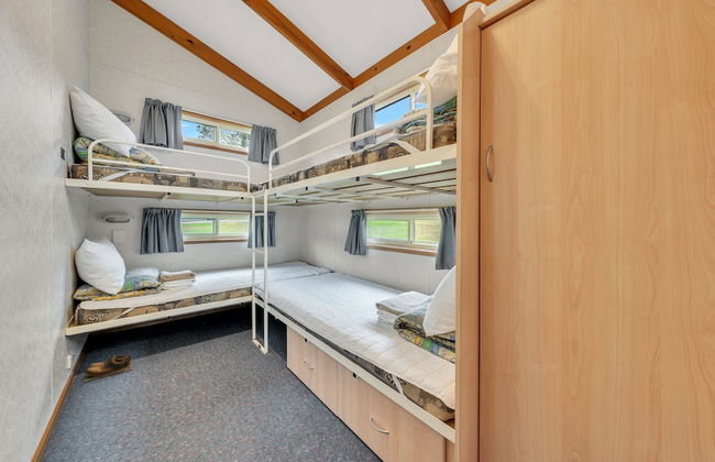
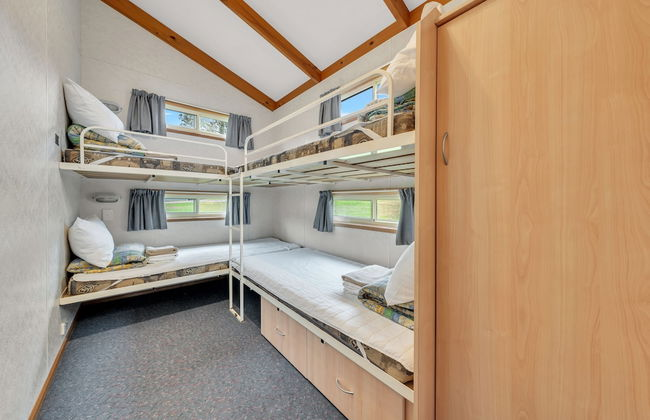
- shoes (110, 363)
